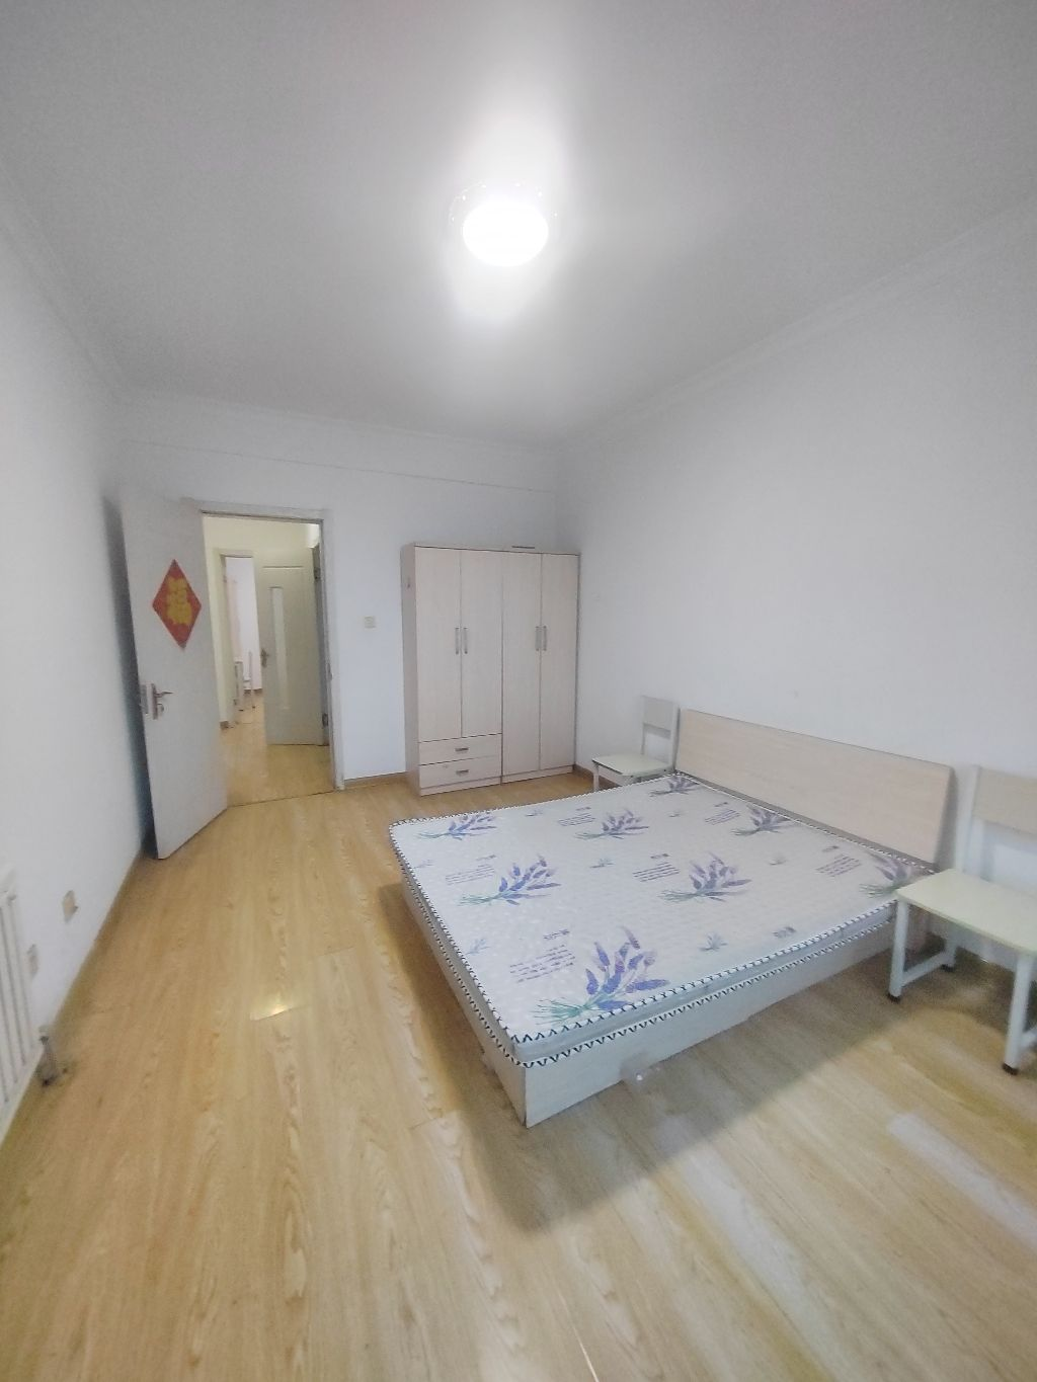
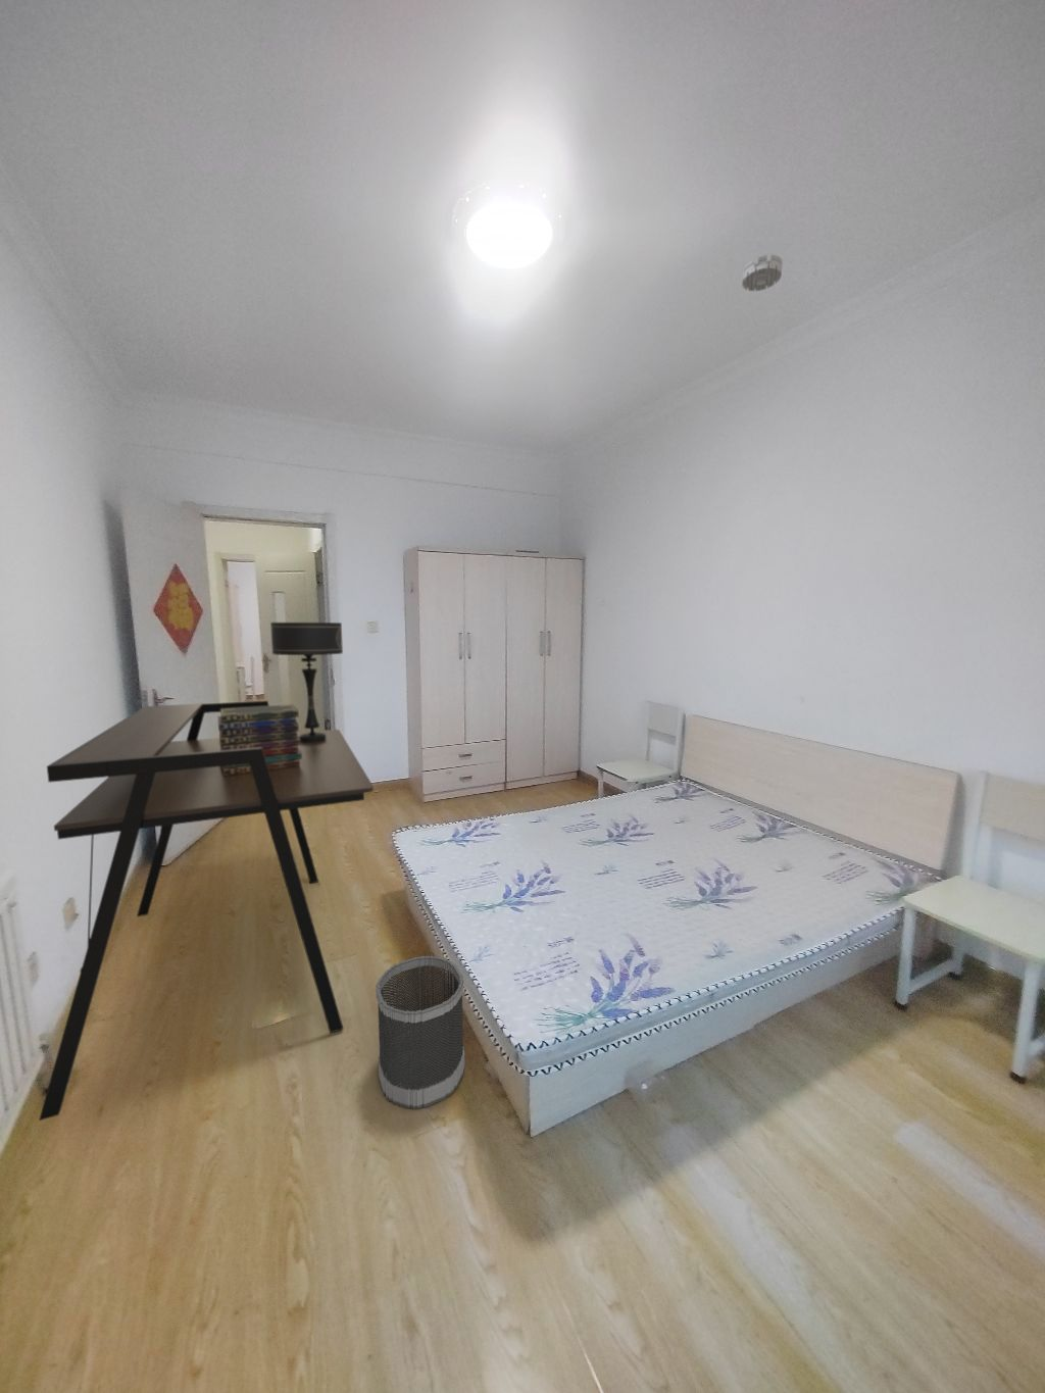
+ book stack (259, 737)
+ wastebasket (420, 1026)
+ table lamp (310, 682)
+ desk (233, 817)
+ smoke detector (762, 271)
